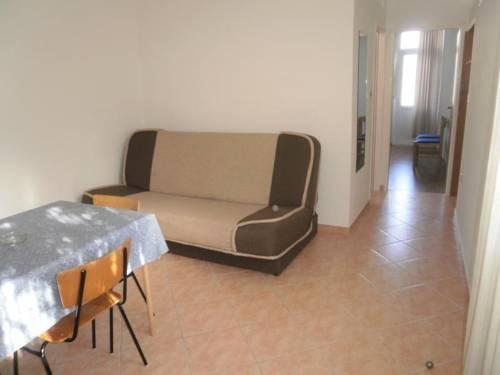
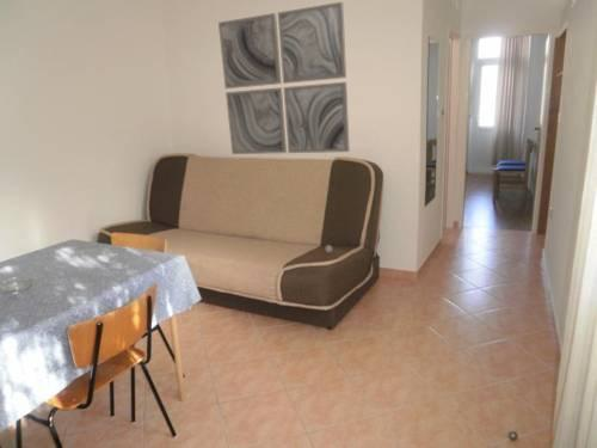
+ wall art (283, 87)
